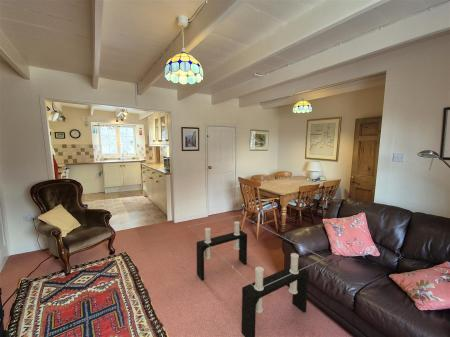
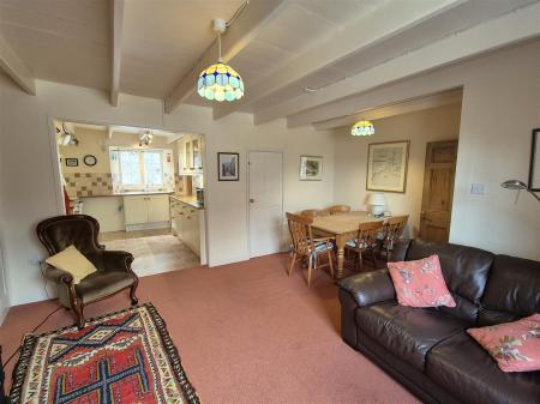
- coffee table (245, 263)
